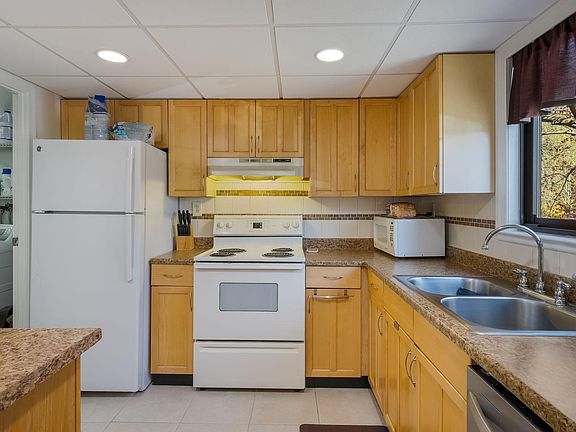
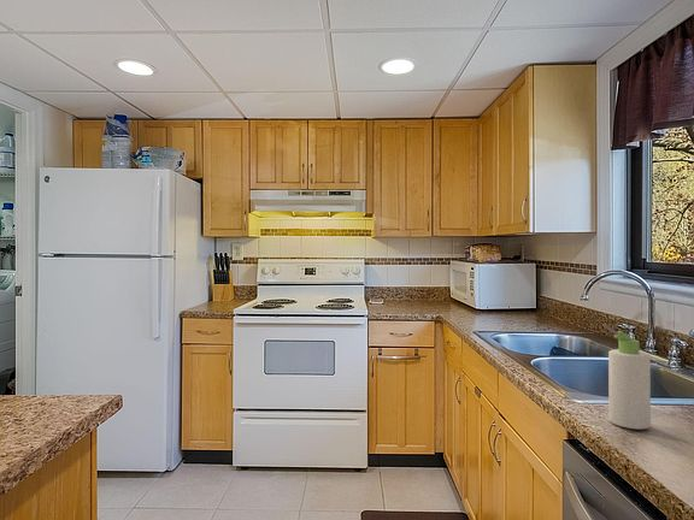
+ bottle (625, 373)
